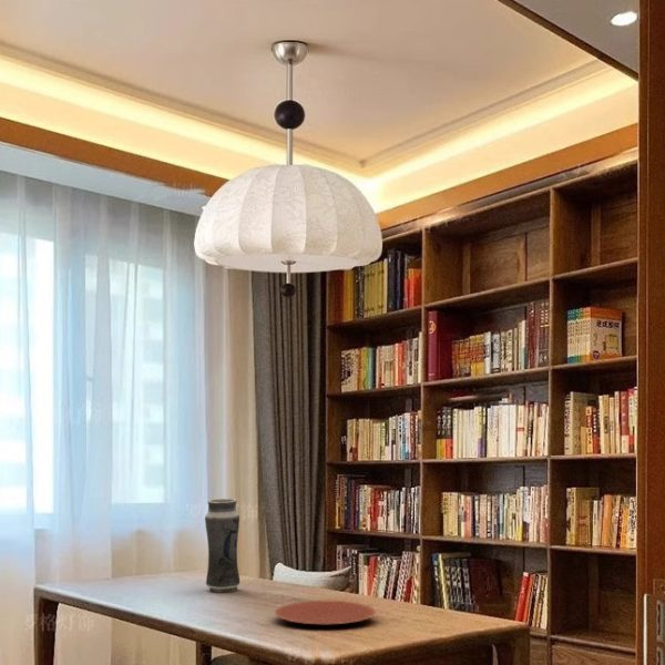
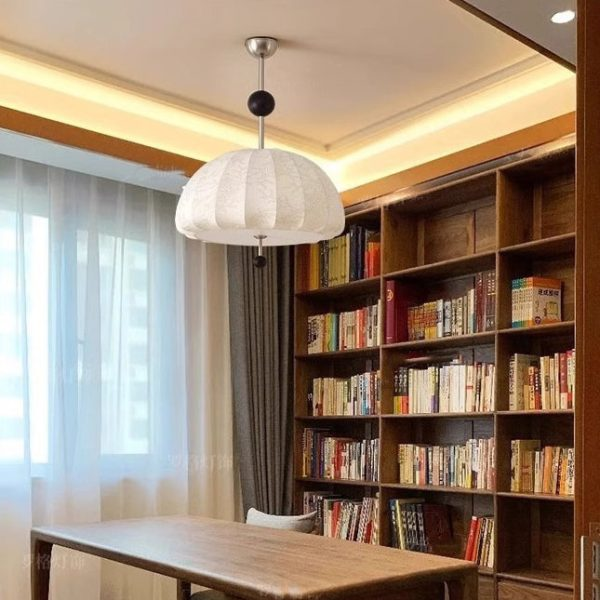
- vase (222, 544)
- plate (325, 615)
